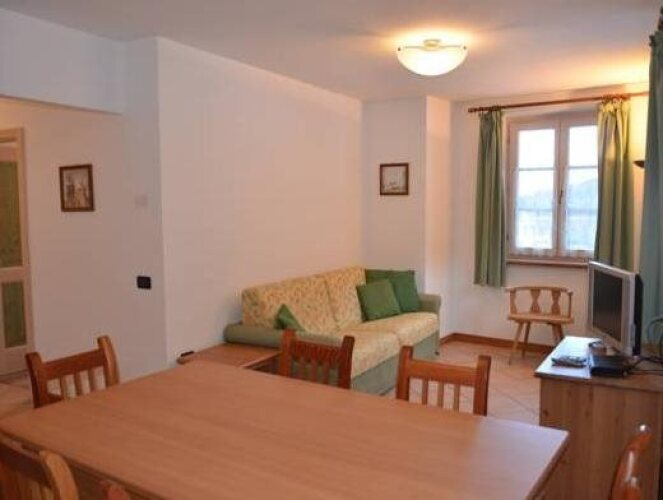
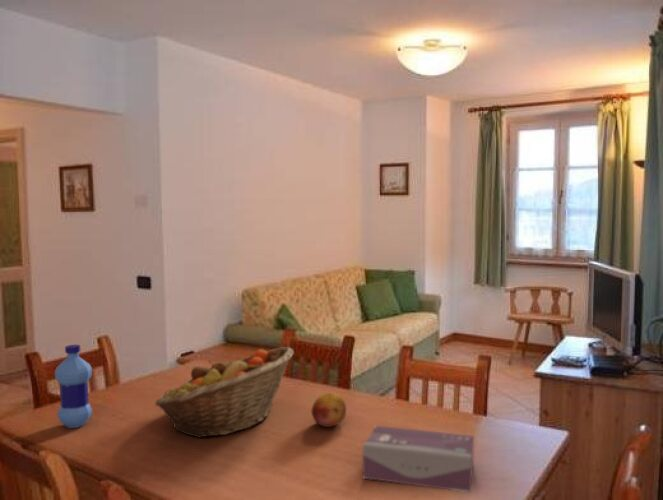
+ tissue box (419, 455)
+ fruit (329, 408)
+ fruit basket (229, 385)
+ water bottle (74, 385)
